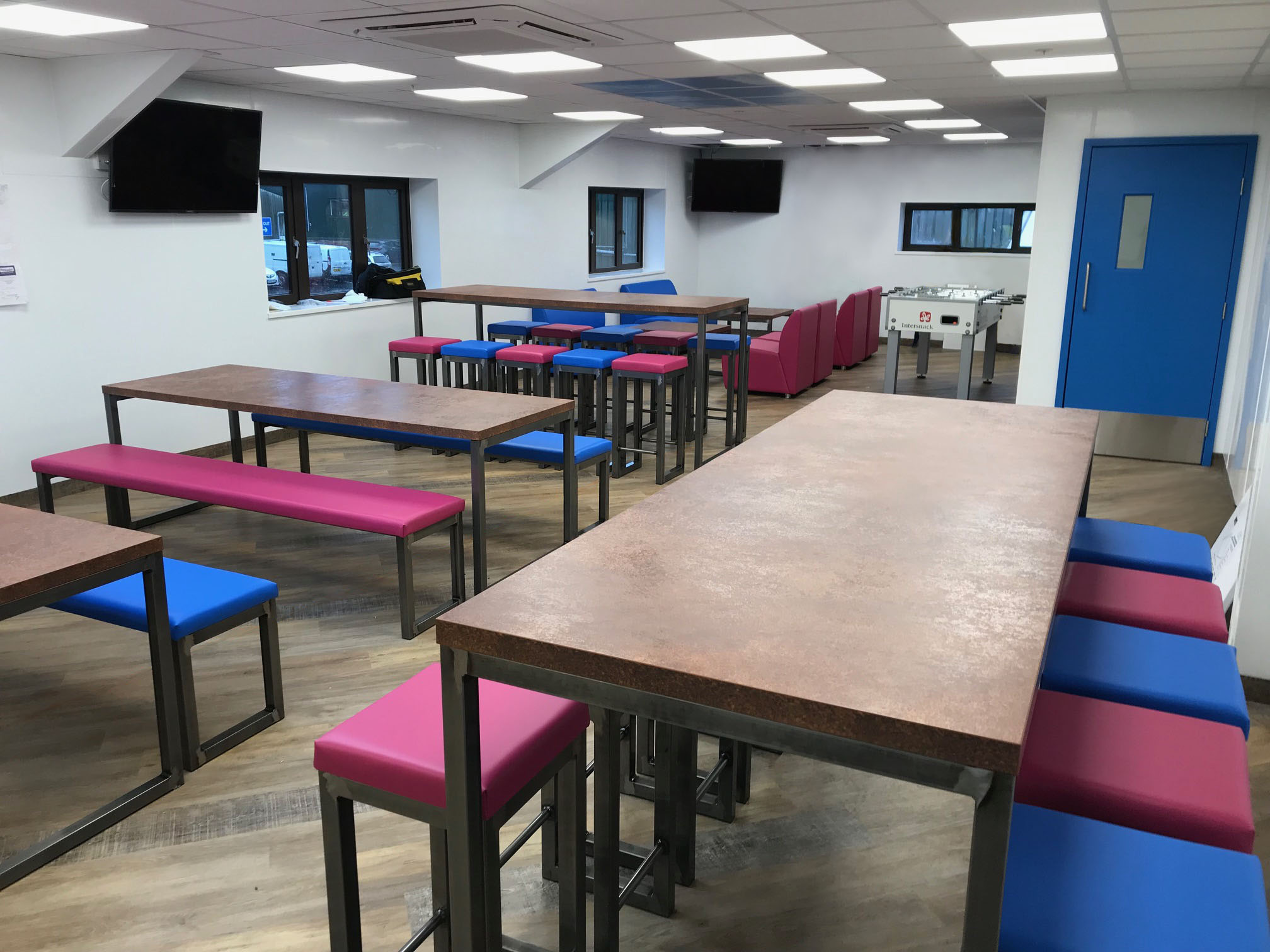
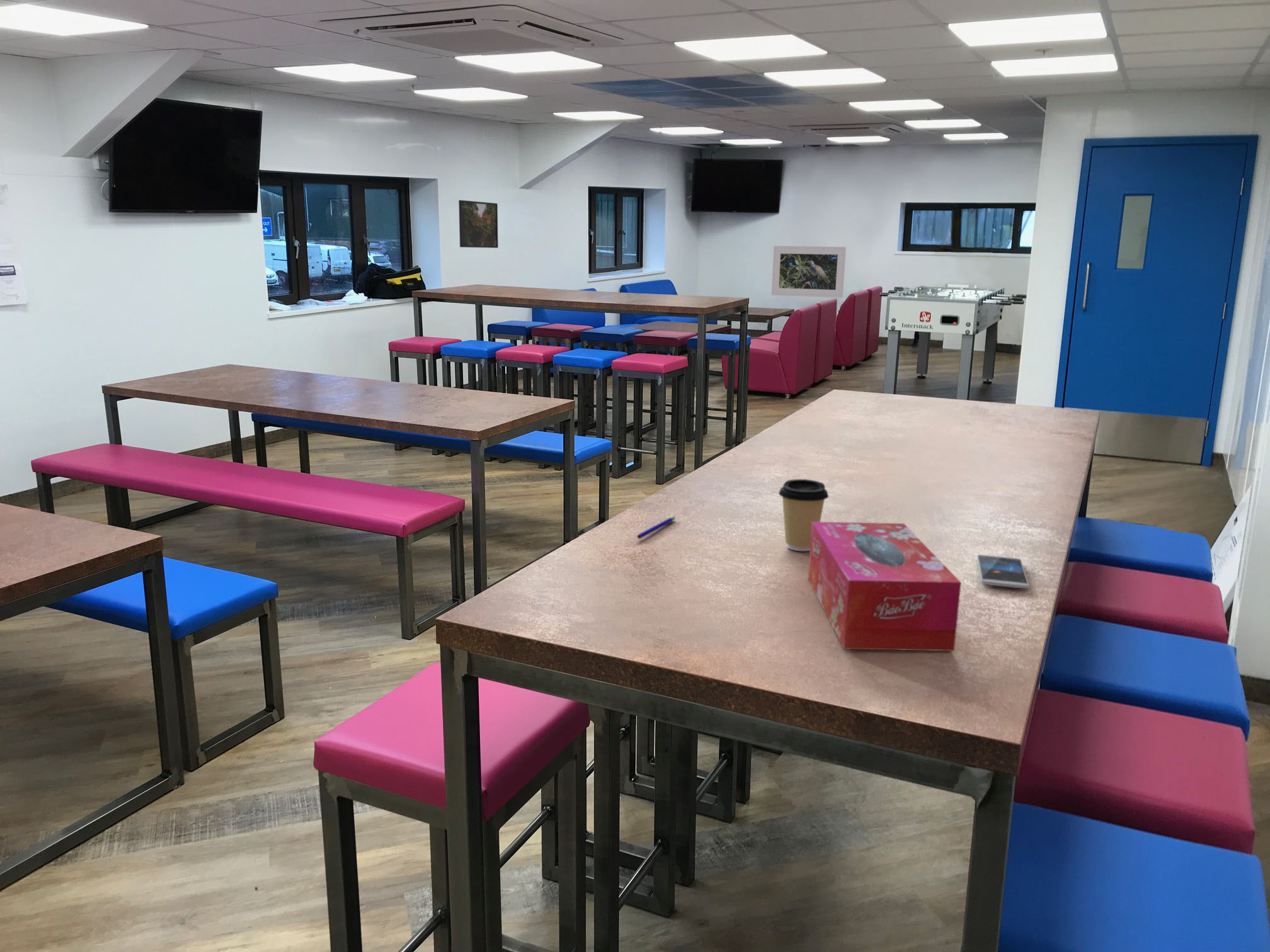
+ pen (656, 527)
+ coffee cup (802, 516)
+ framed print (808, 271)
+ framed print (479, 225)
+ tissue box (876, 581)
+ smartphone (1002, 571)
